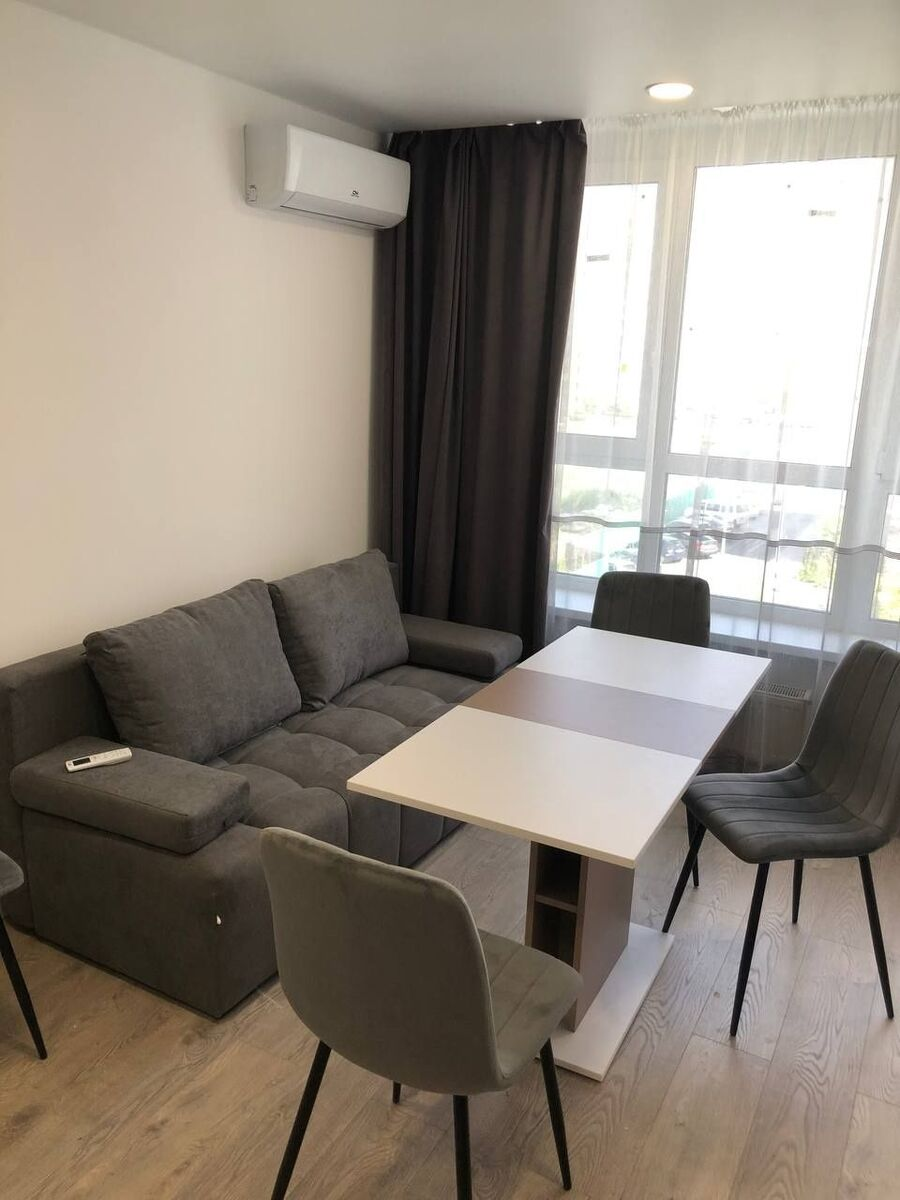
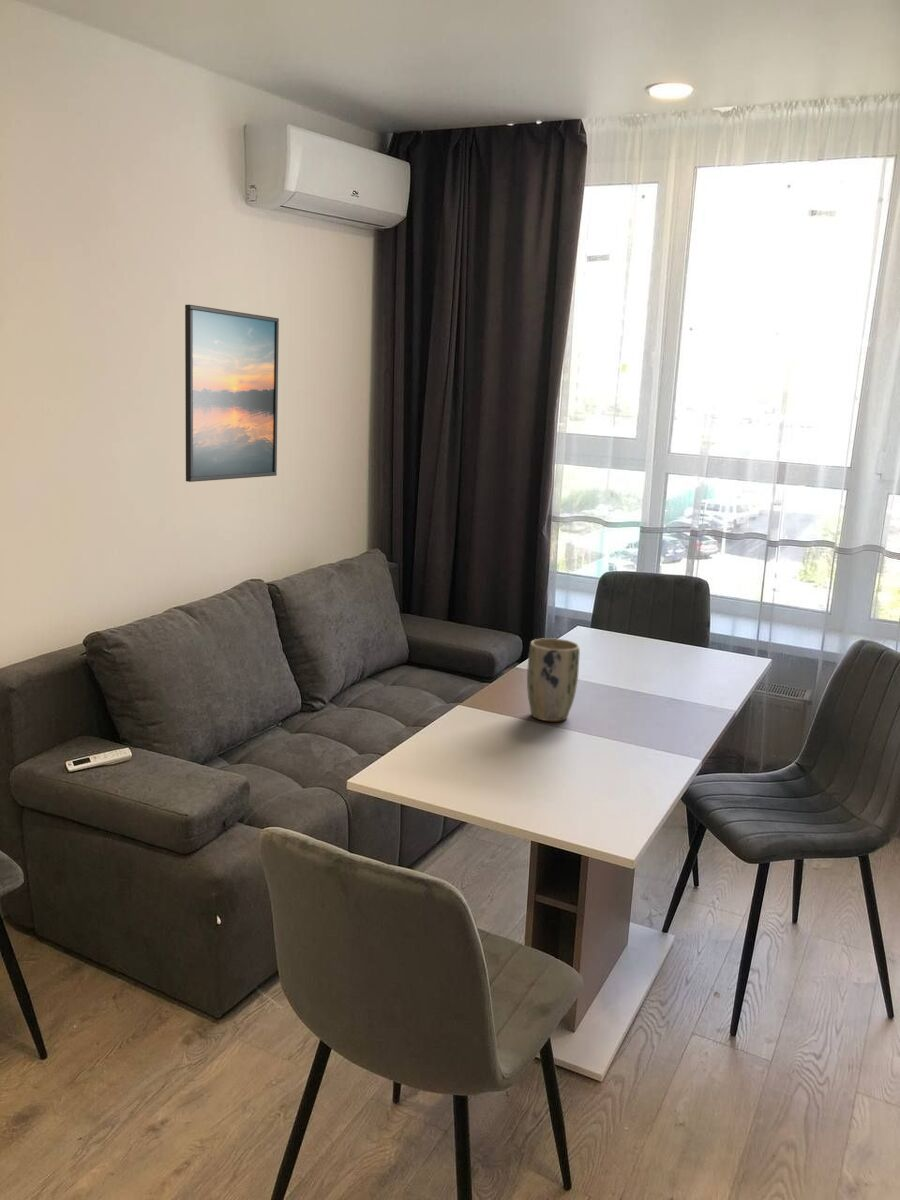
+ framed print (234, 396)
+ plant pot (552, 680)
